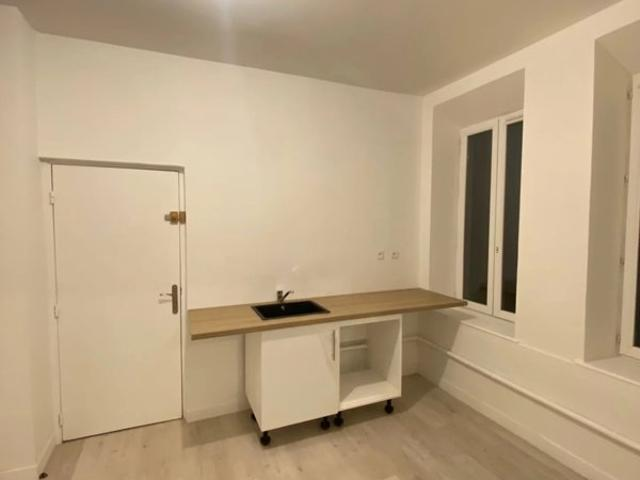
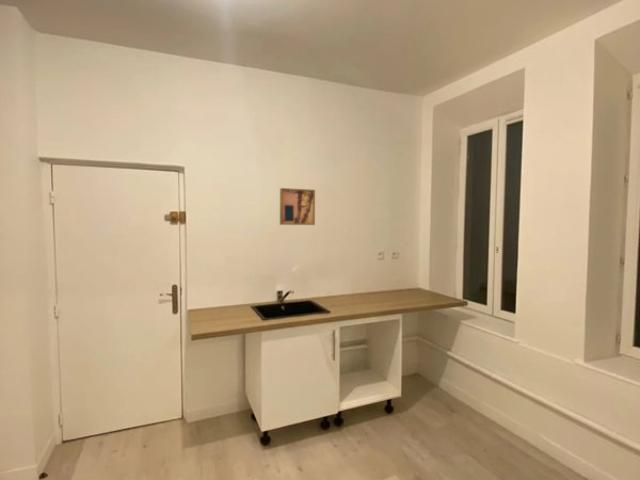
+ wall art (297, 207)
